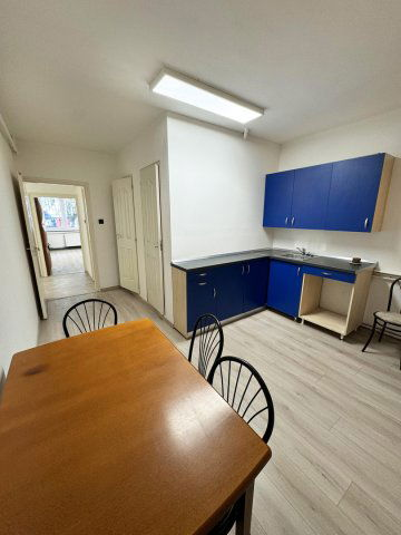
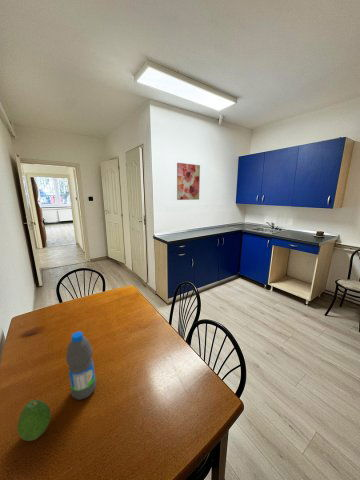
+ water bottle (80, 363)
+ fruit (34, 418)
+ wall art (188, 182)
